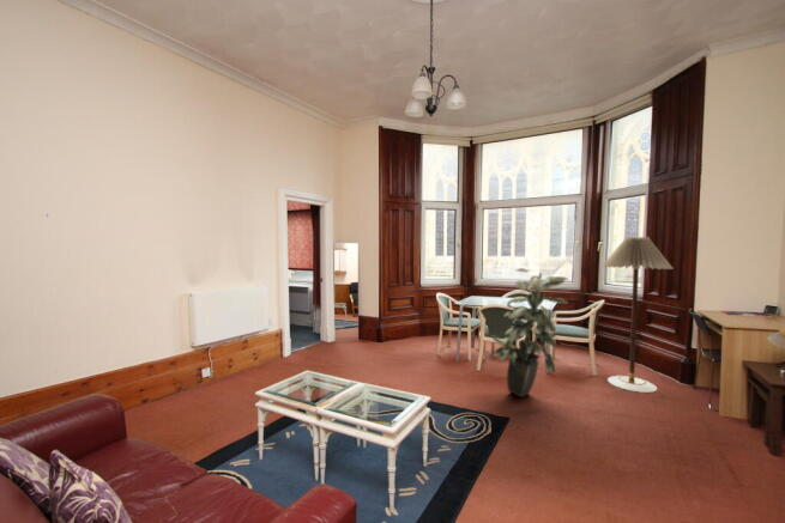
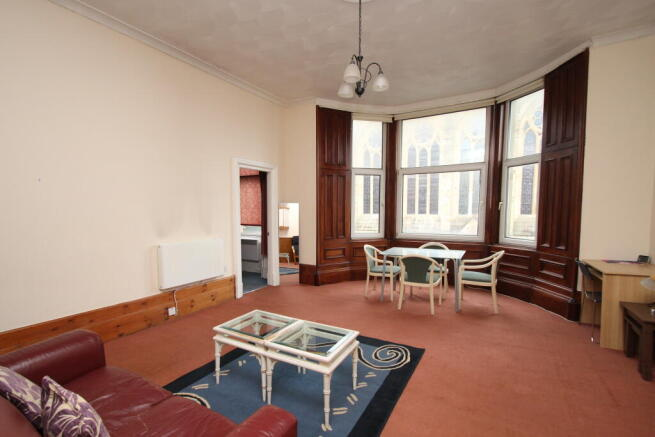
- floor lamp (634, 310)
- indoor plant (527, 332)
